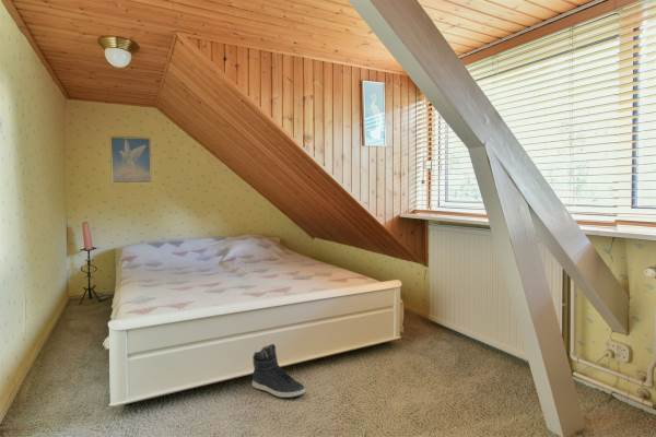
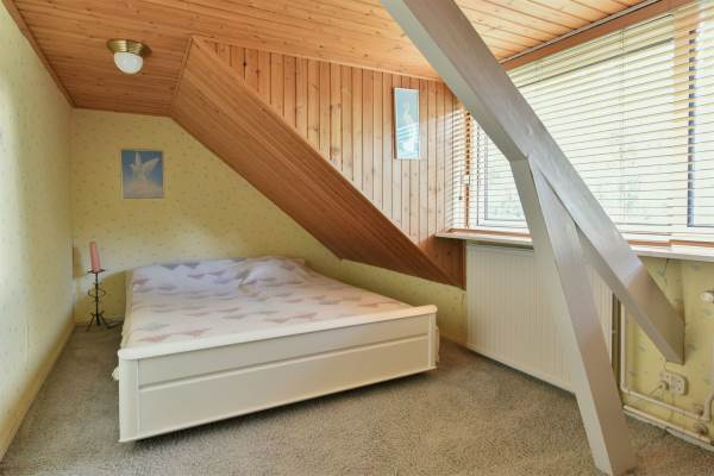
- sneaker (278, 368)
